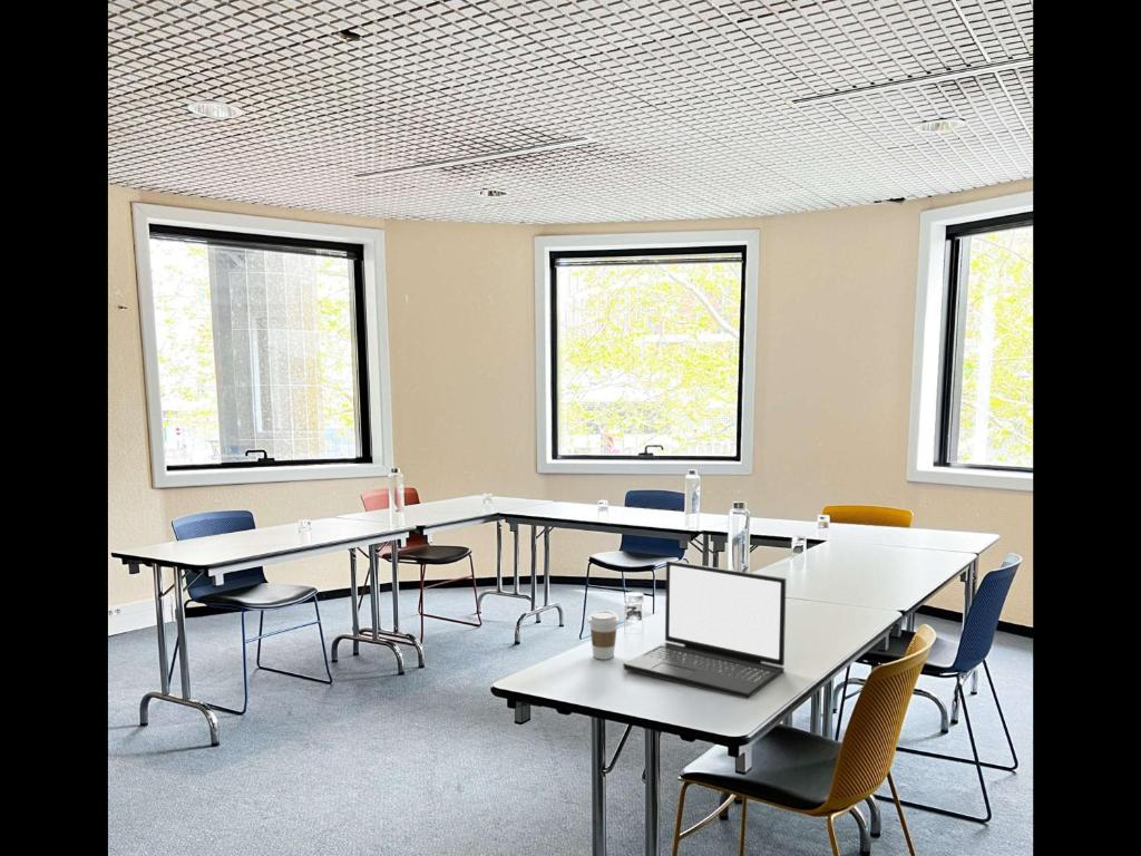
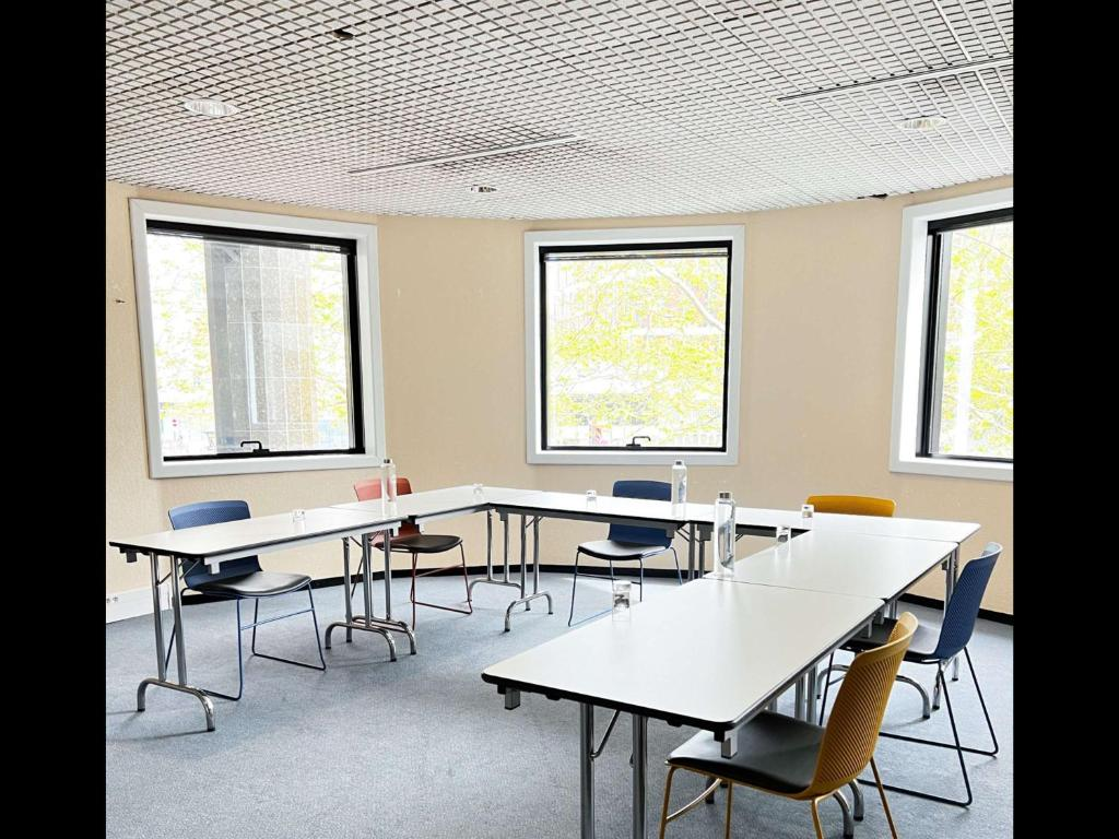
- laptop (704, 624)
- coffee cup (603, 634)
